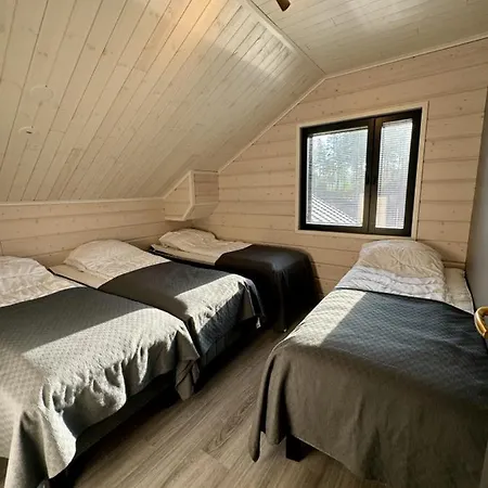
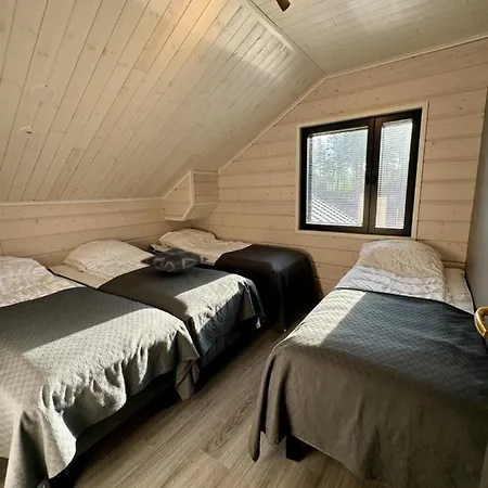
+ decorative pillow (175, 259)
